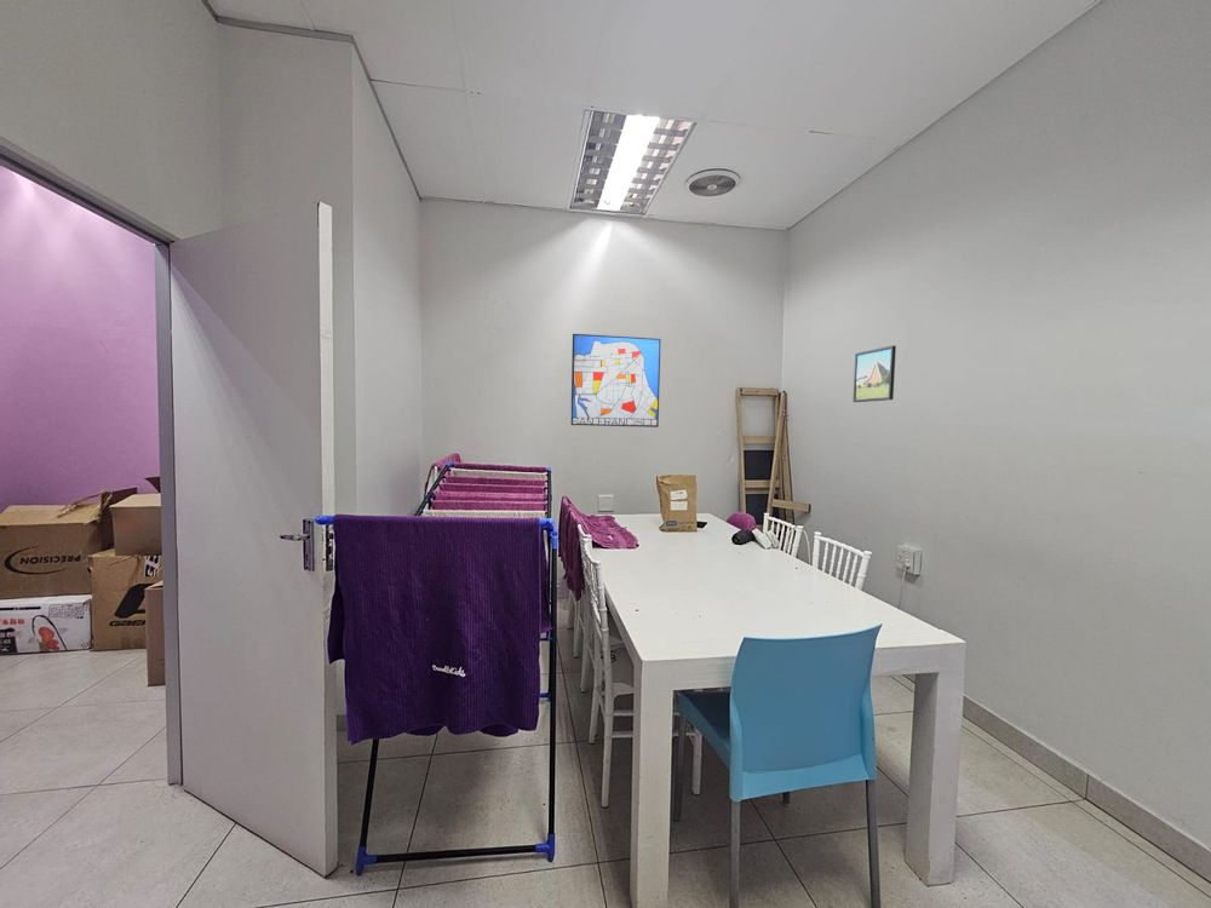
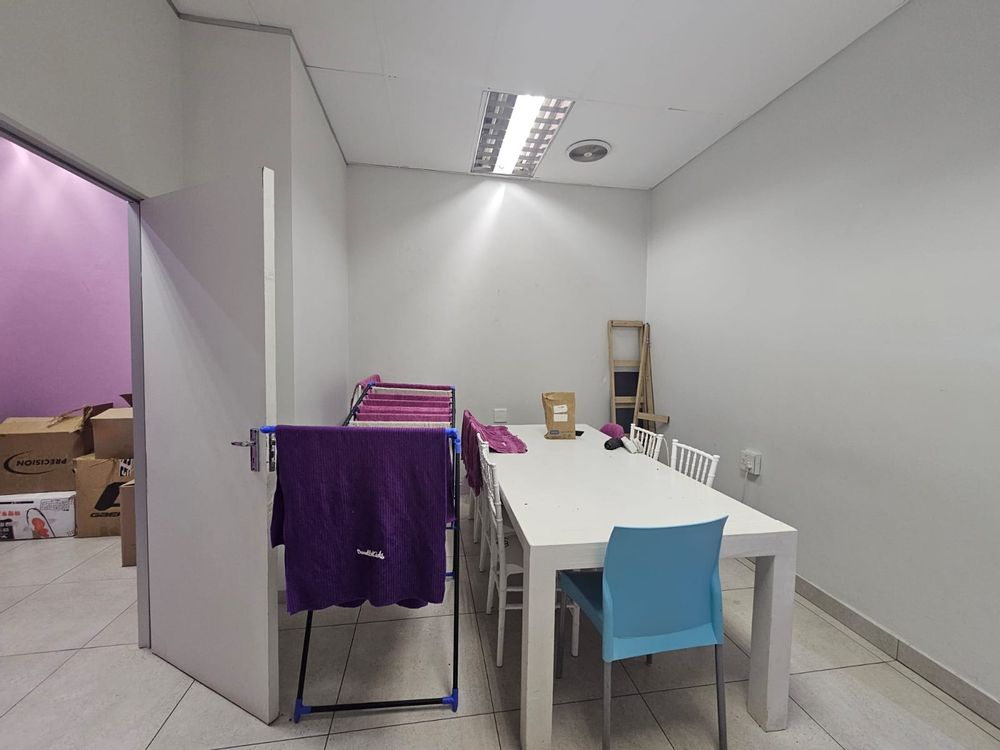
- wall art (615, 381)
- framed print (873, 375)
